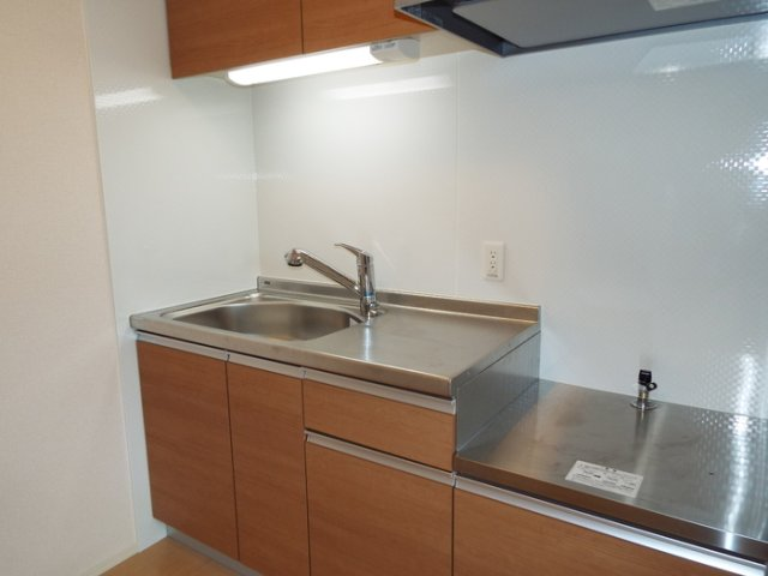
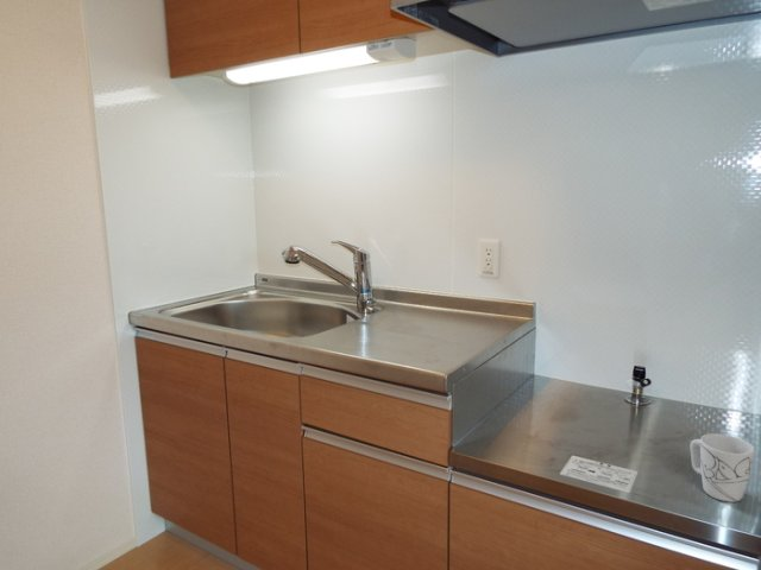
+ mug (717, 464)
